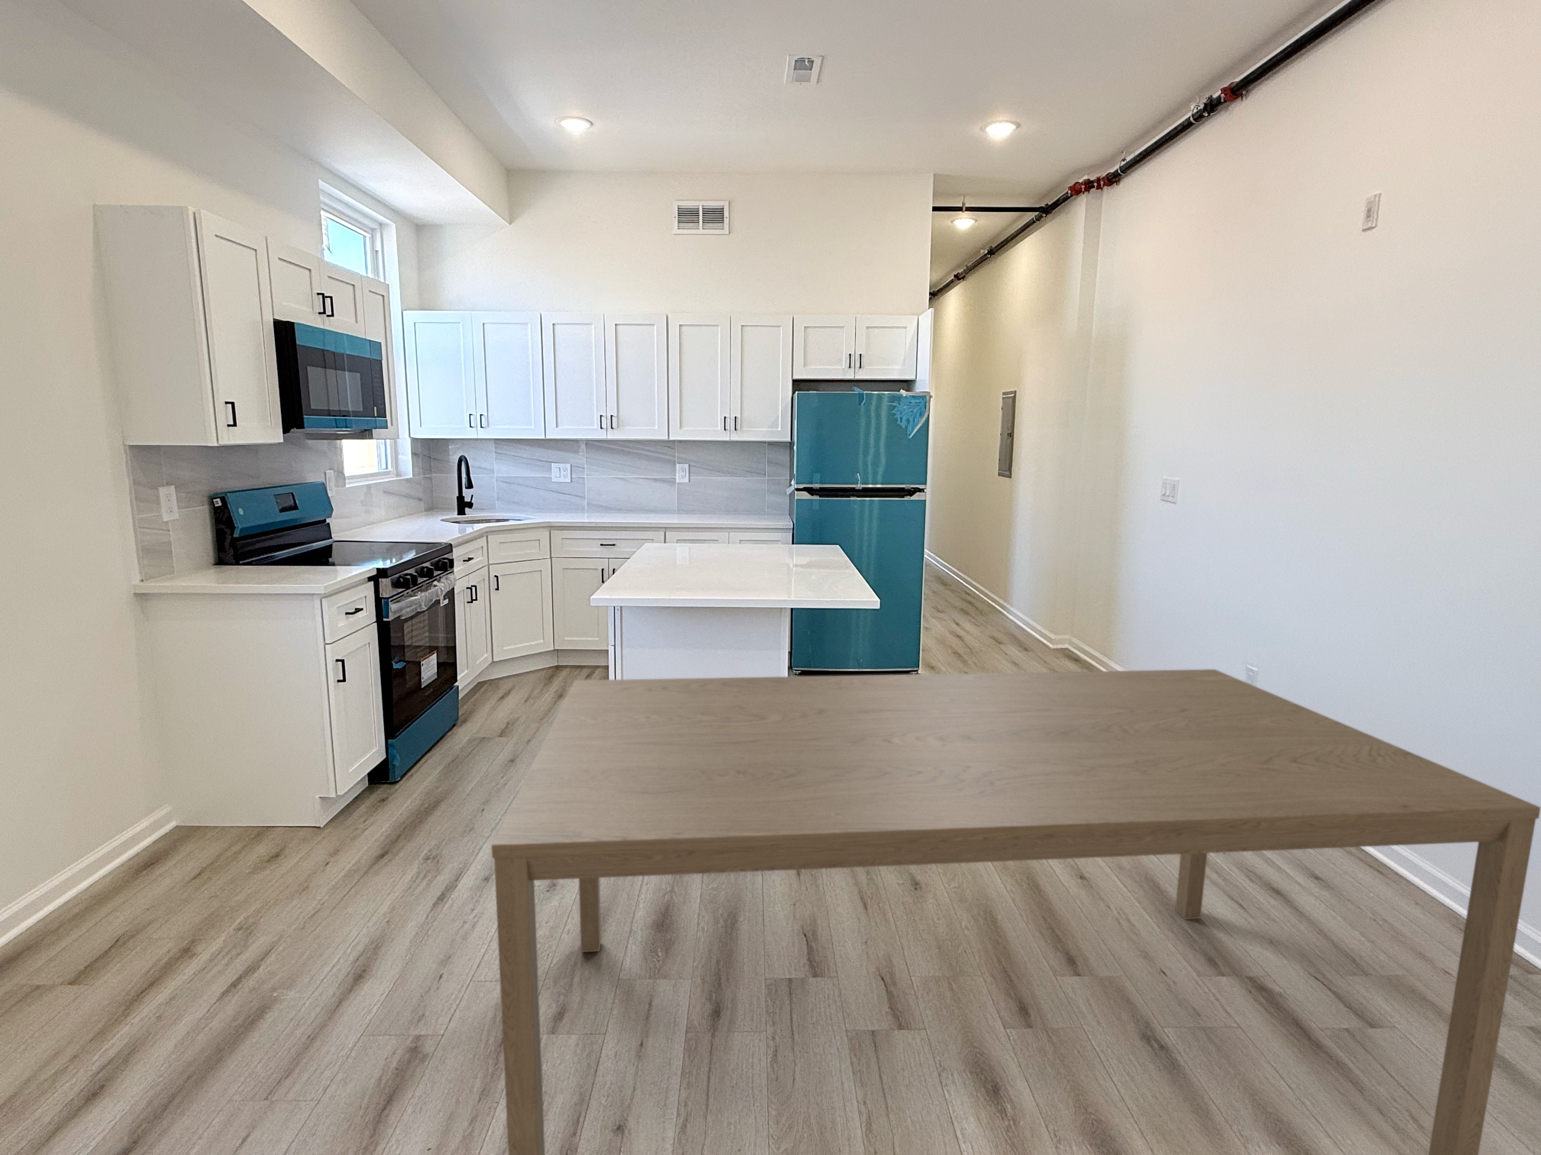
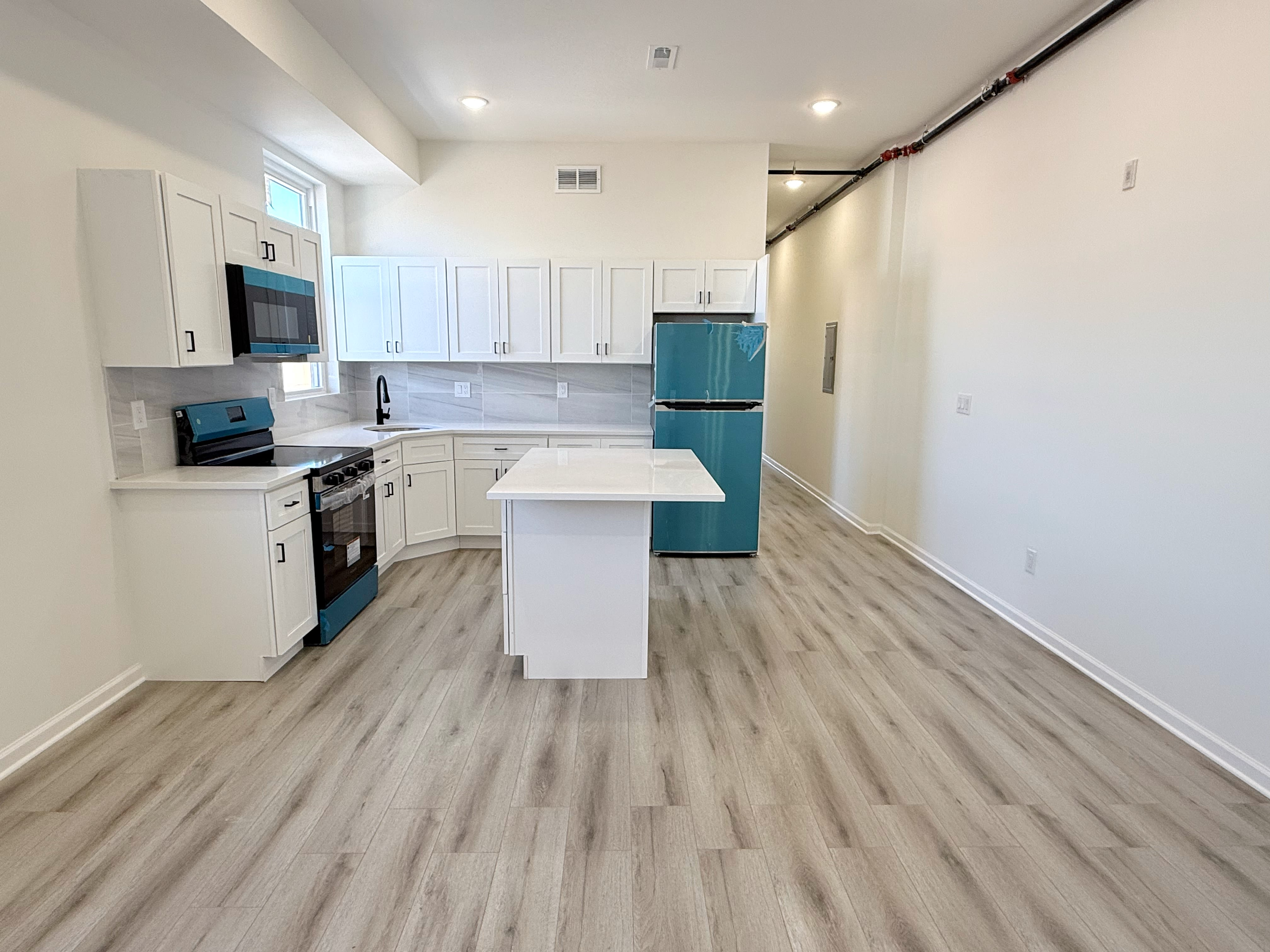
- dining table (953, 863)
